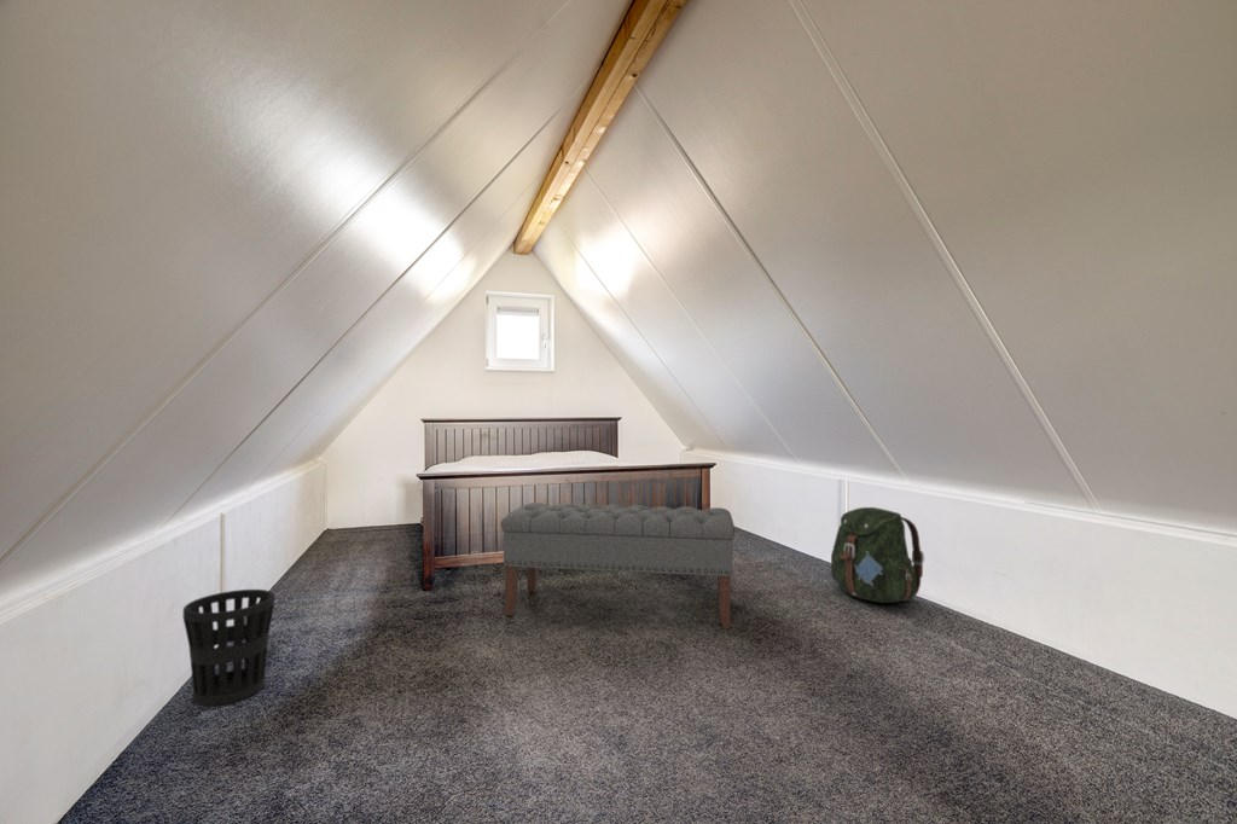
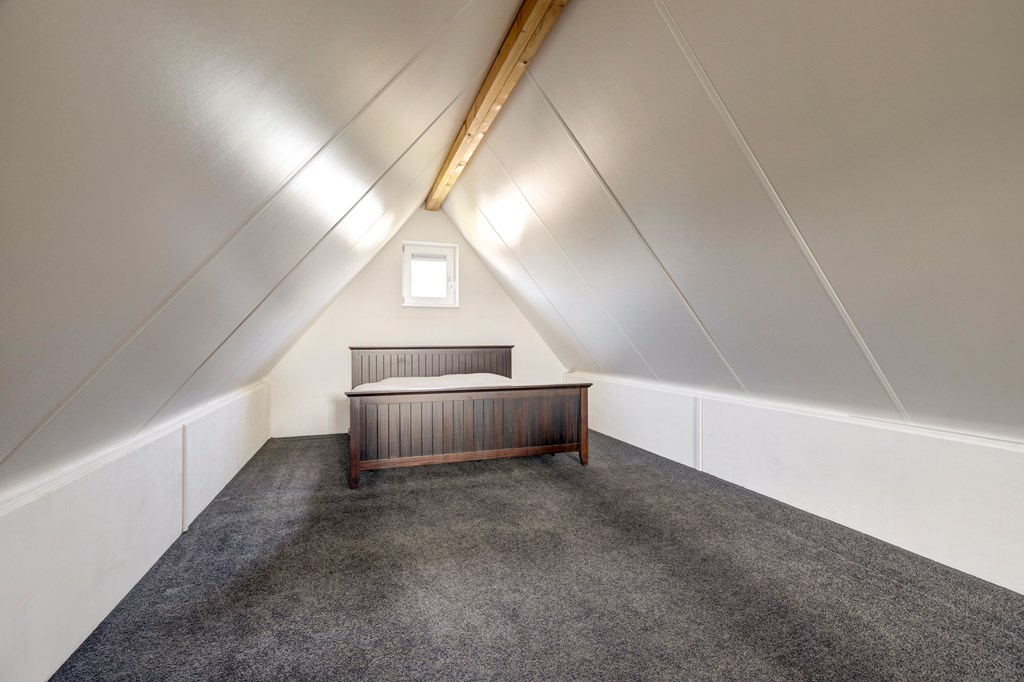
- backpack (876, 553)
- wastebasket (230, 646)
- bench (620, 558)
